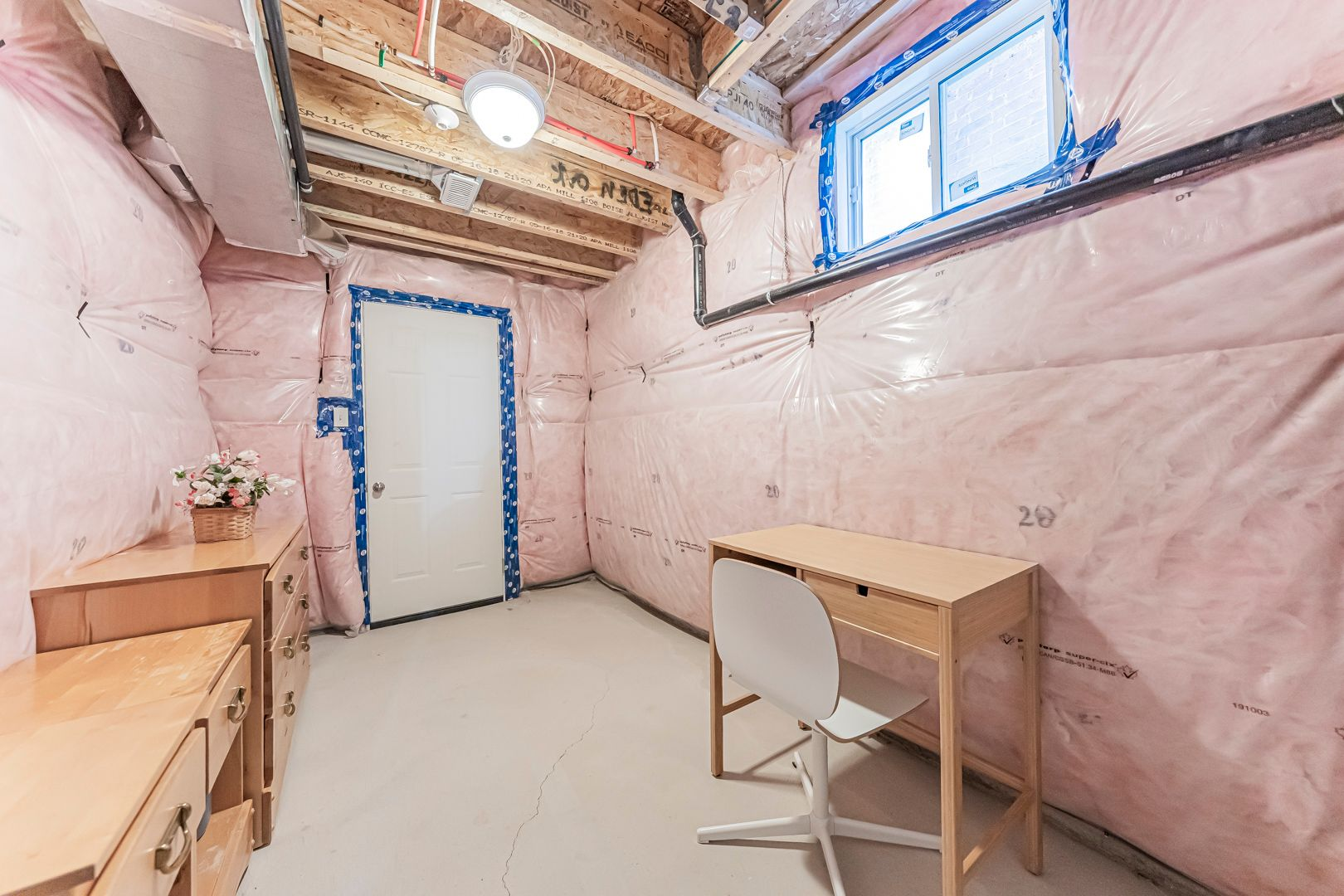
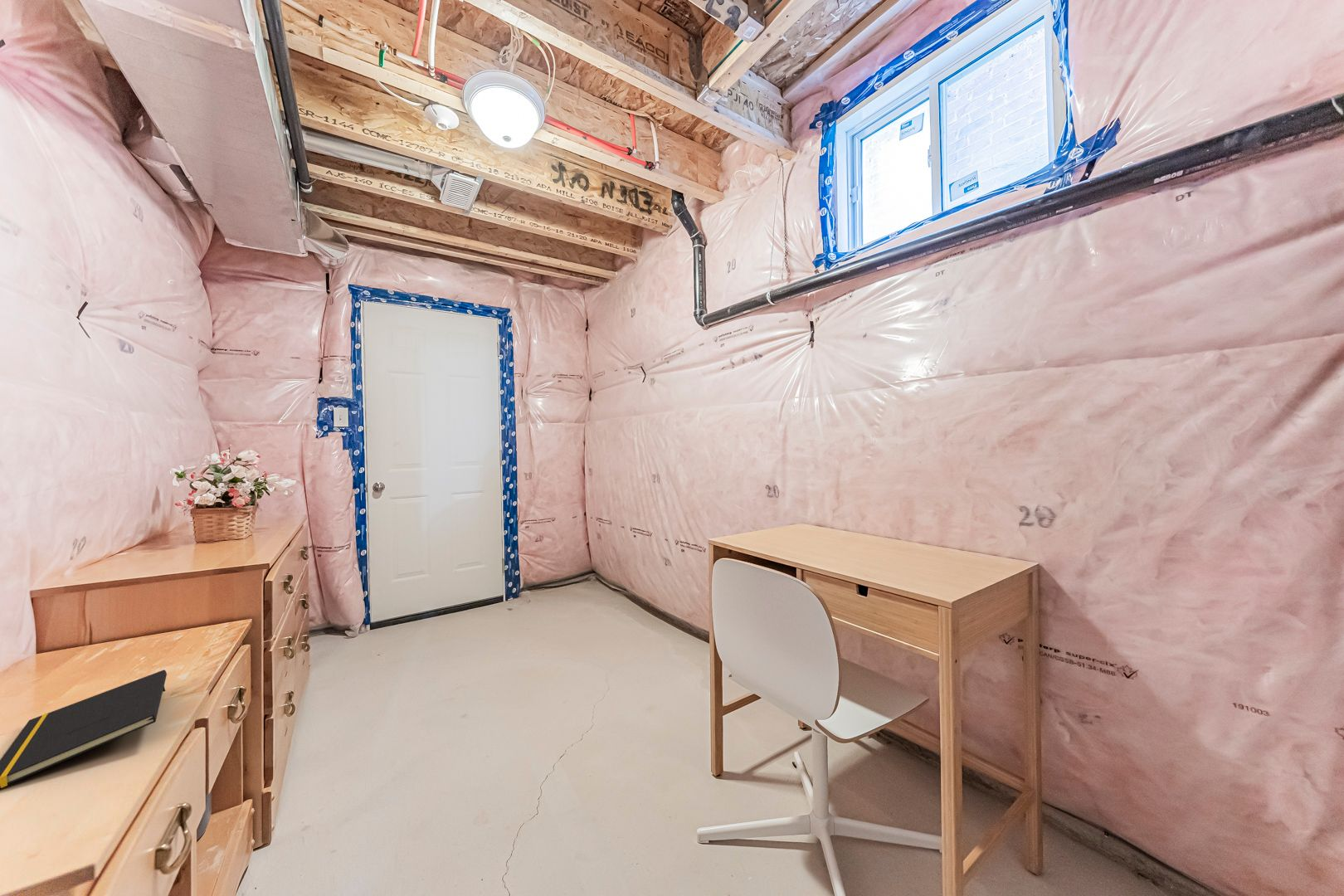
+ notepad (90, 721)
